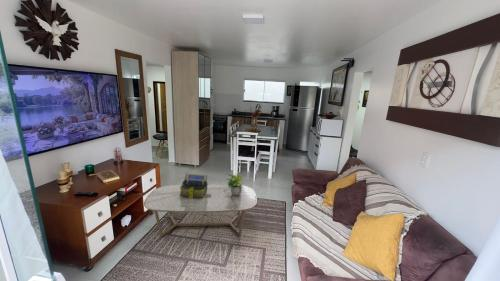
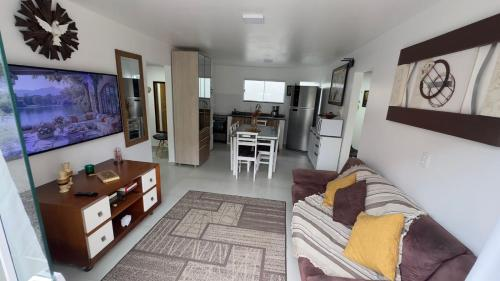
- coffee table (203, 210)
- potted plant (234, 183)
- stack of books (195, 185)
